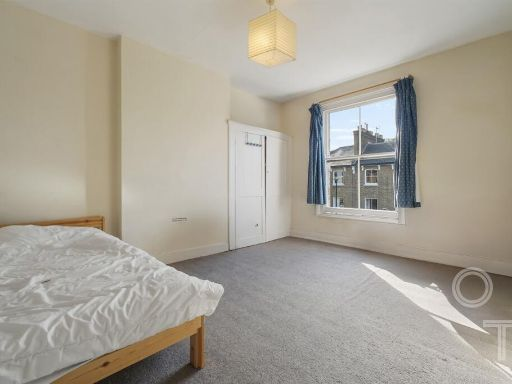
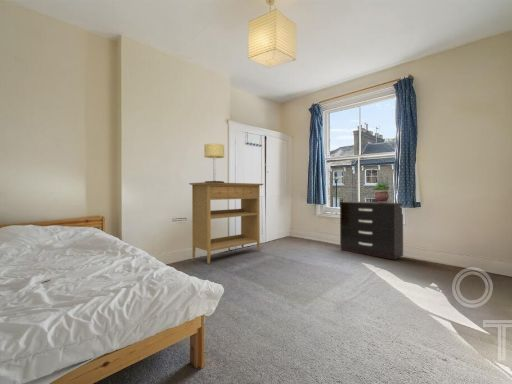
+ dresser (369, 227)
+ potted plant (380, 191)
+ table lamp (214, 163)
+ console table (228, 216)
